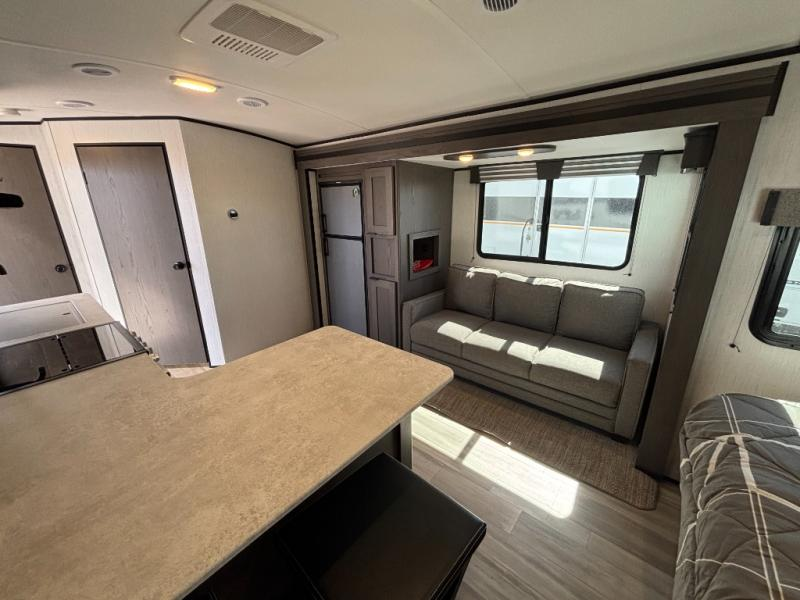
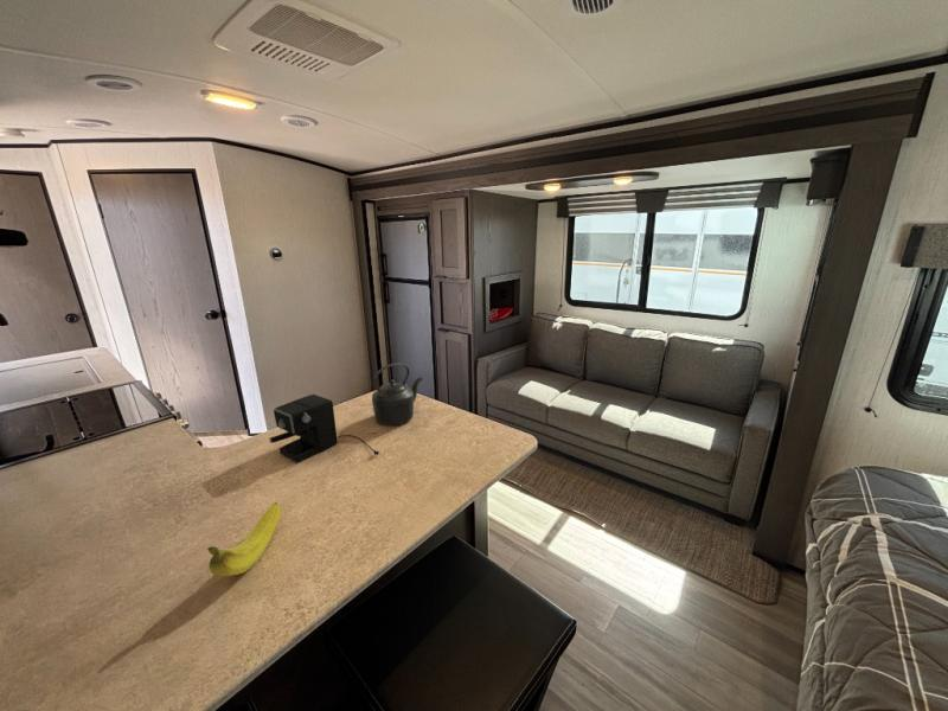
+ fruit (249, 534)
+ kettle (399, 387)
+ coffee maker (324, 431)
